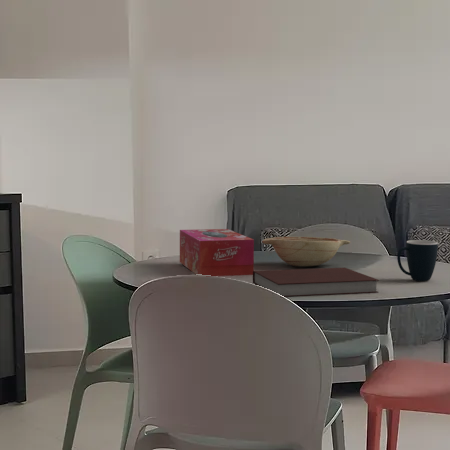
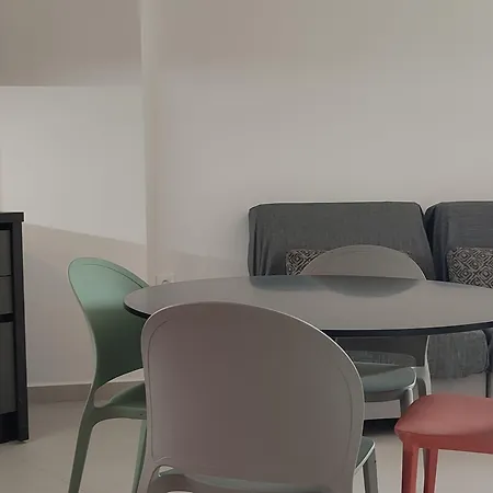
- decorative bowl (305, 251)
- mug (416, 261)
- notebook (313, 281)
- tissue box (214, 251)
